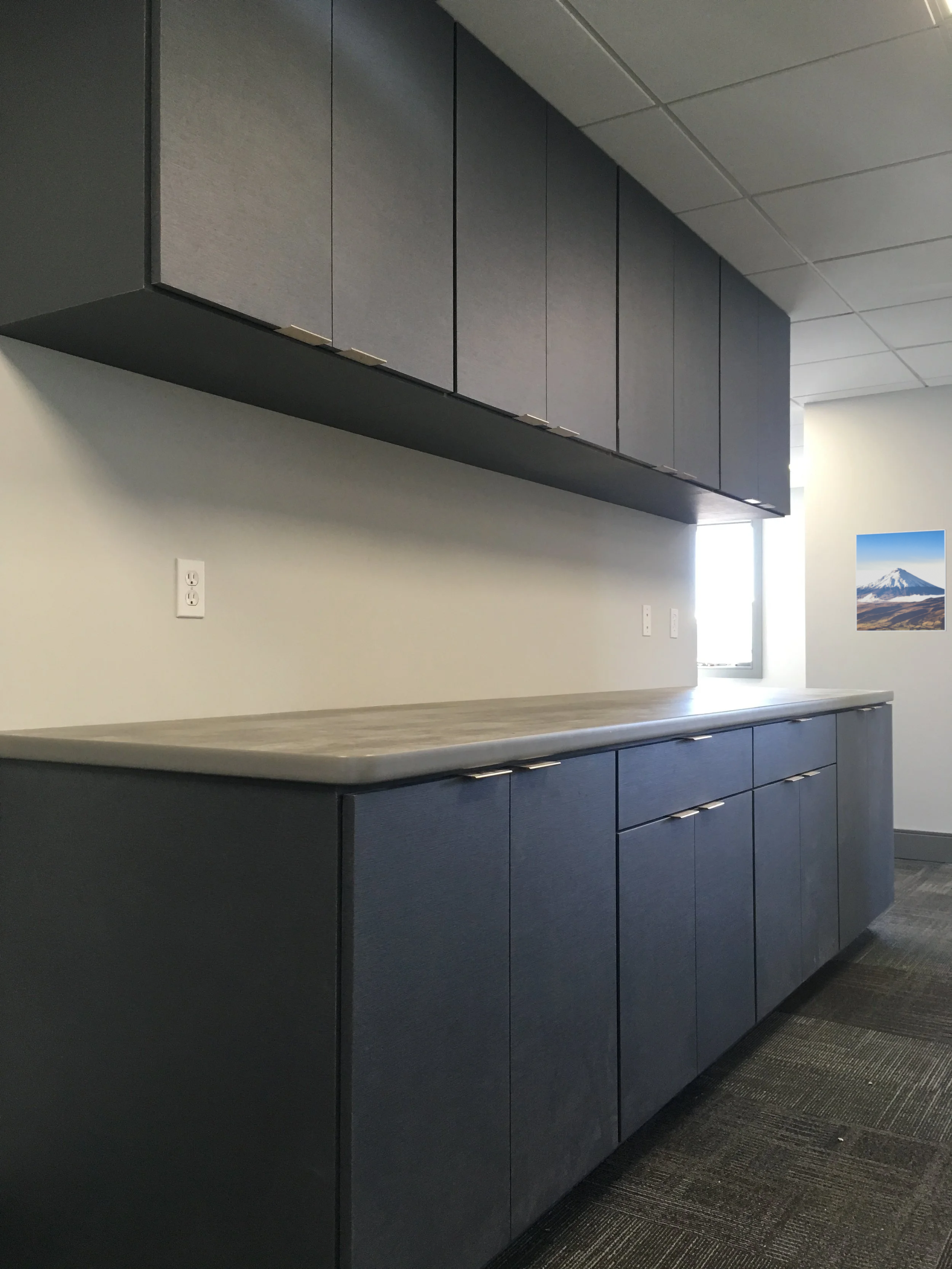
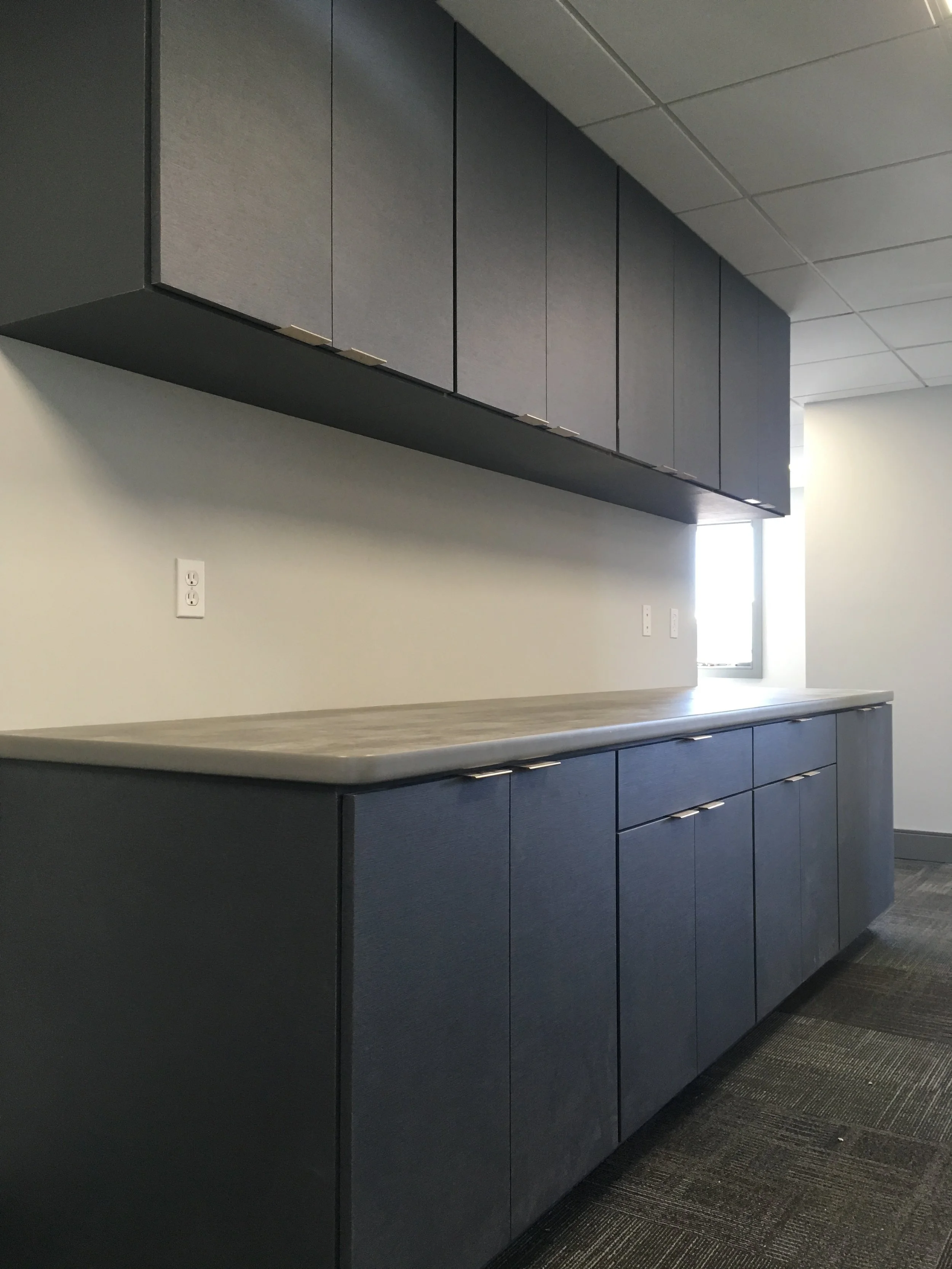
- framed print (900, 581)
